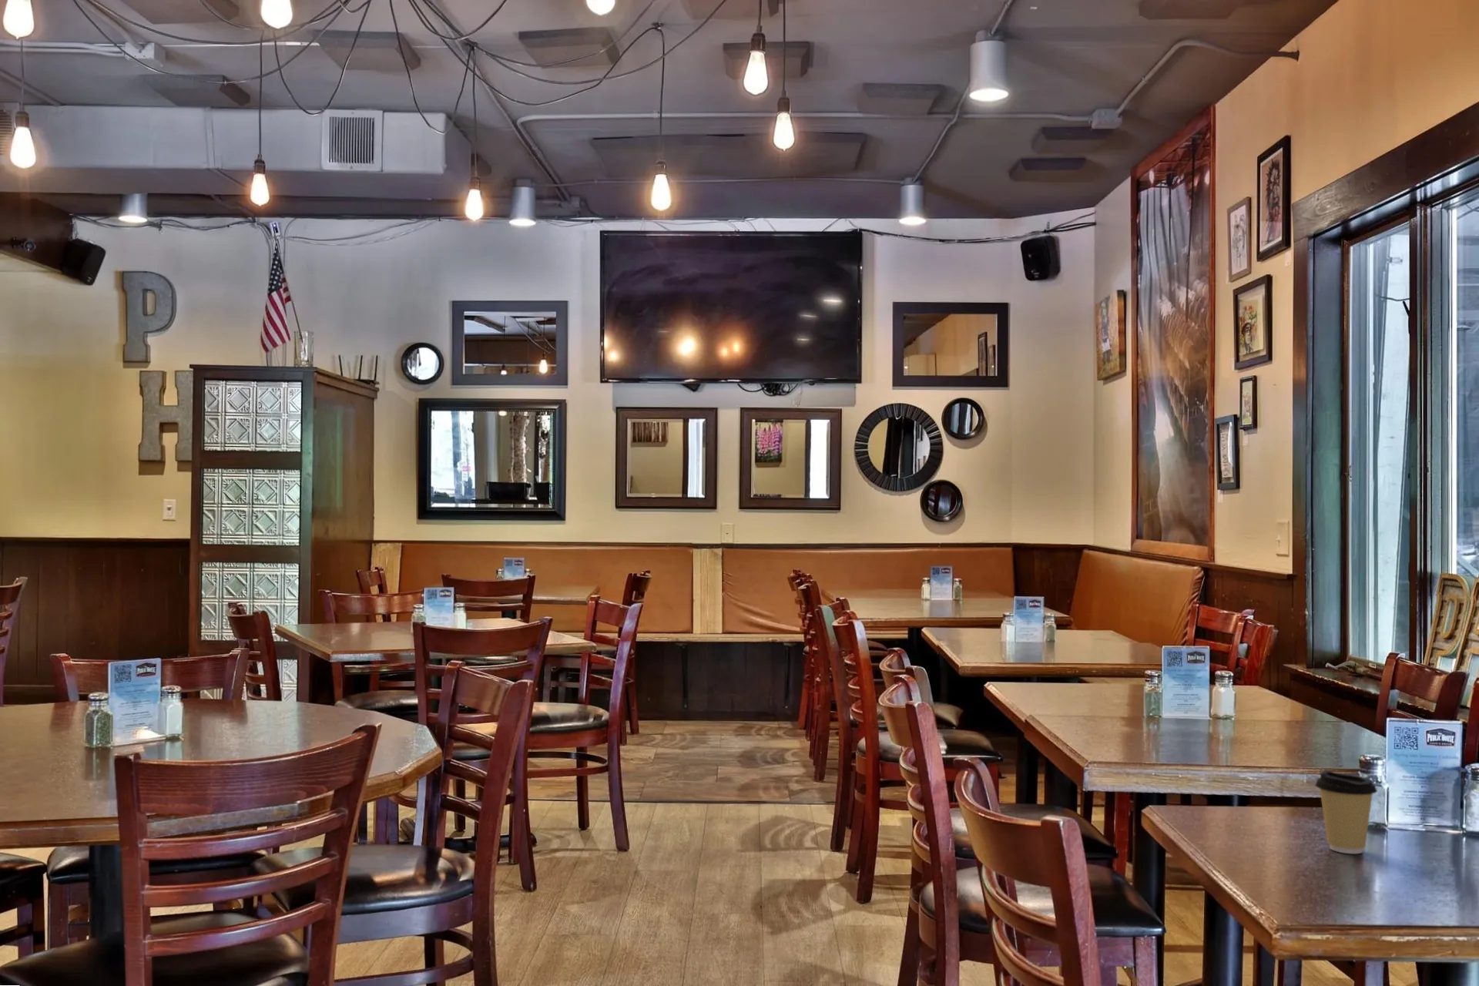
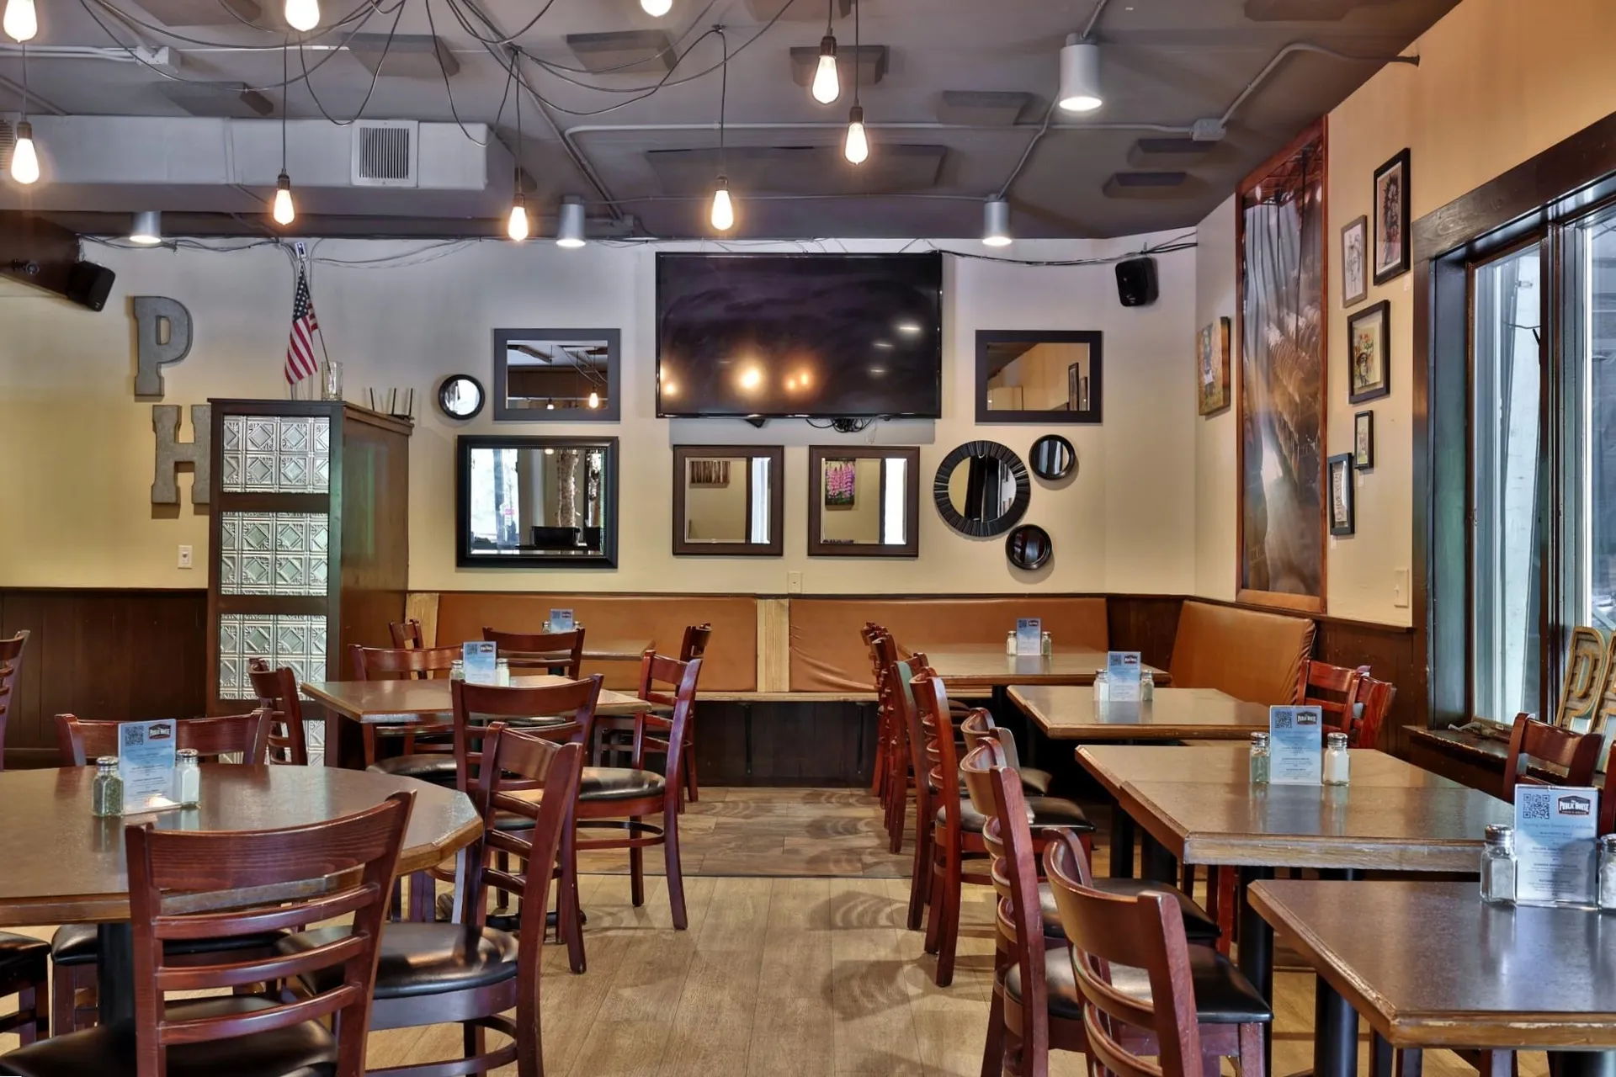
- coffee cup (1346, 812)
